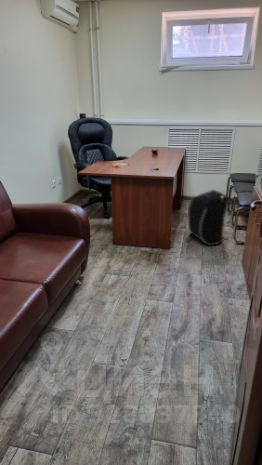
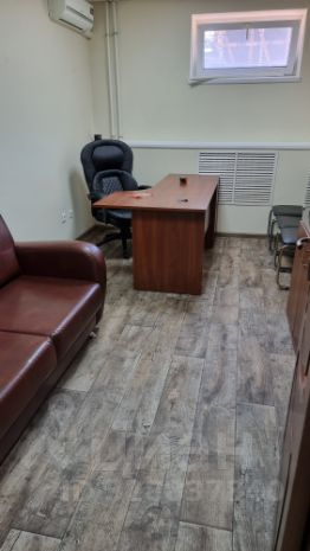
- backpack (209, 215)
